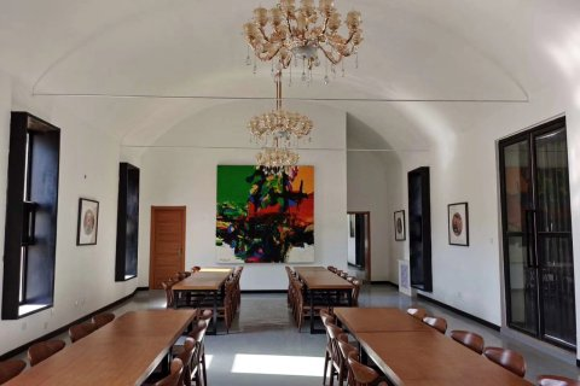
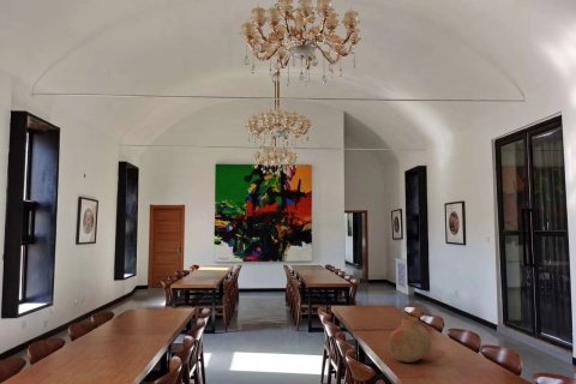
+ vase (410, 338)
